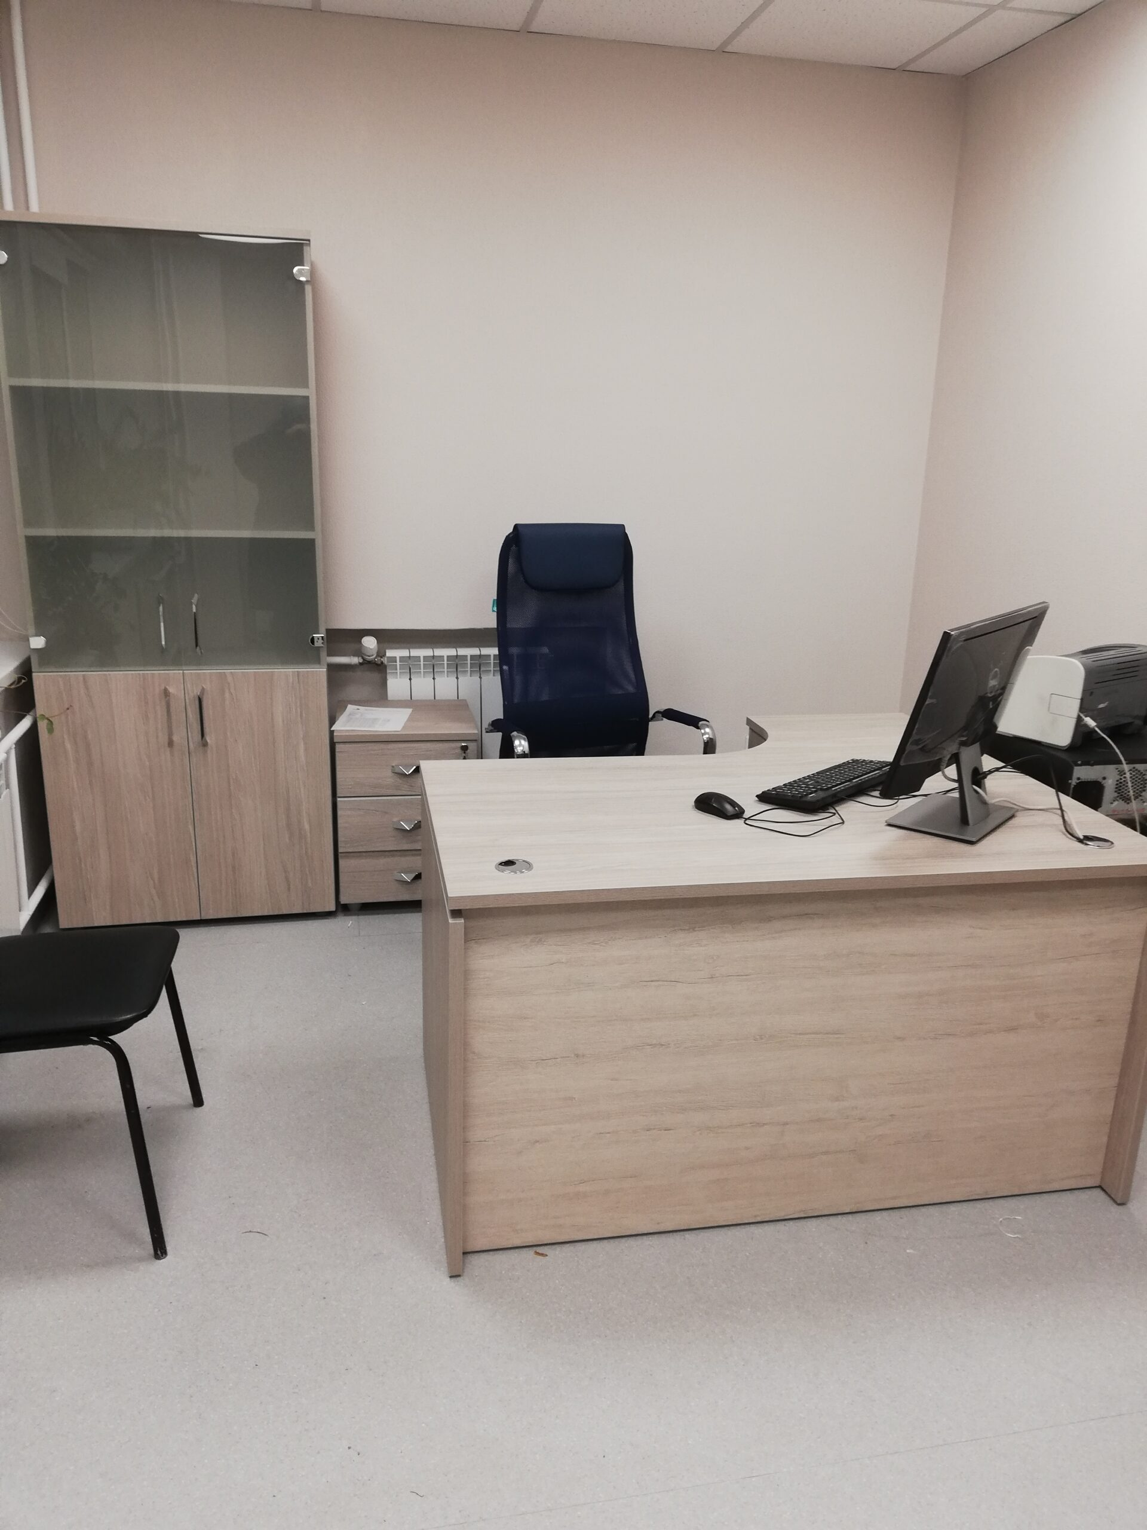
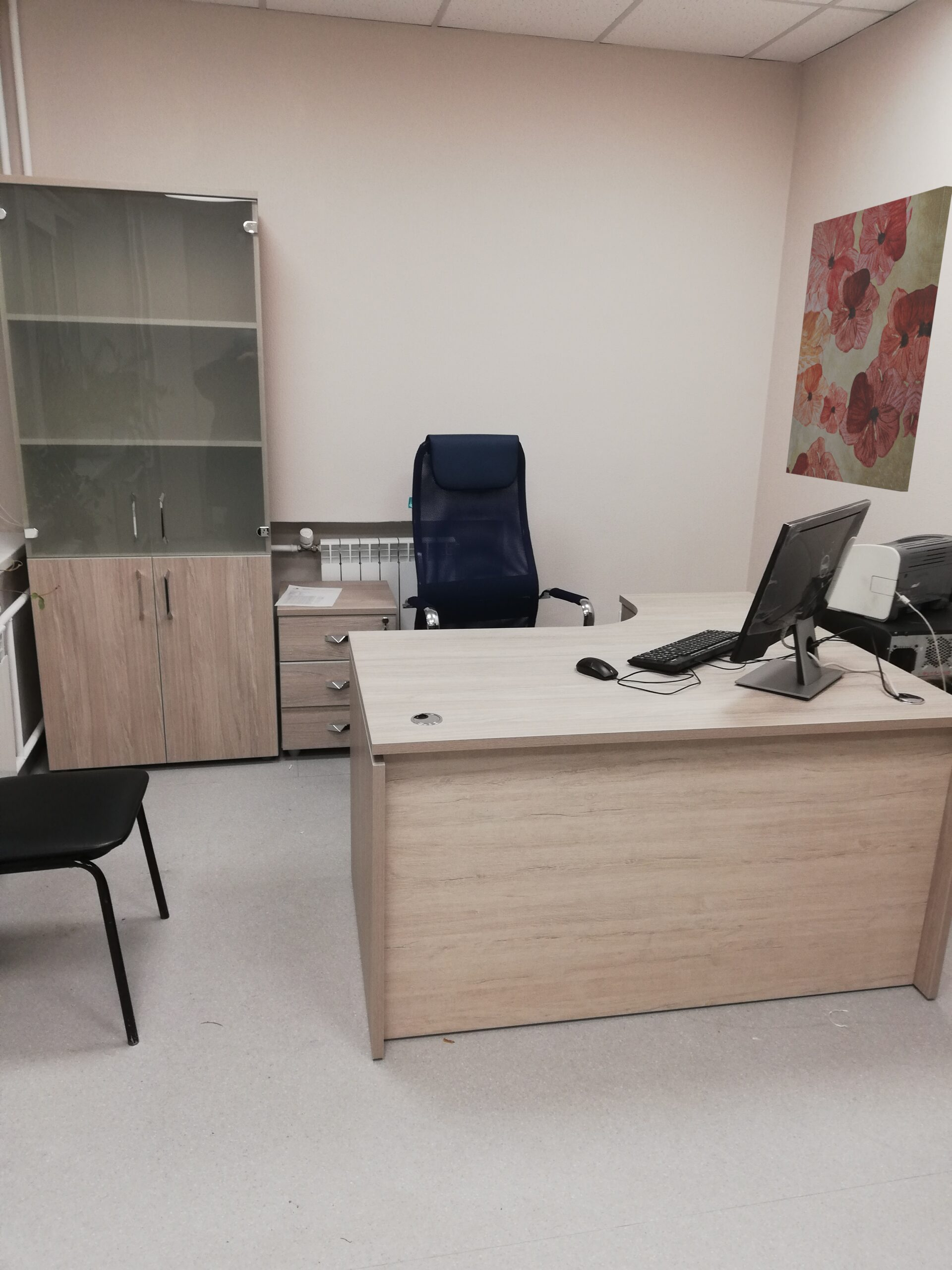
+ wall art (858, 349)
